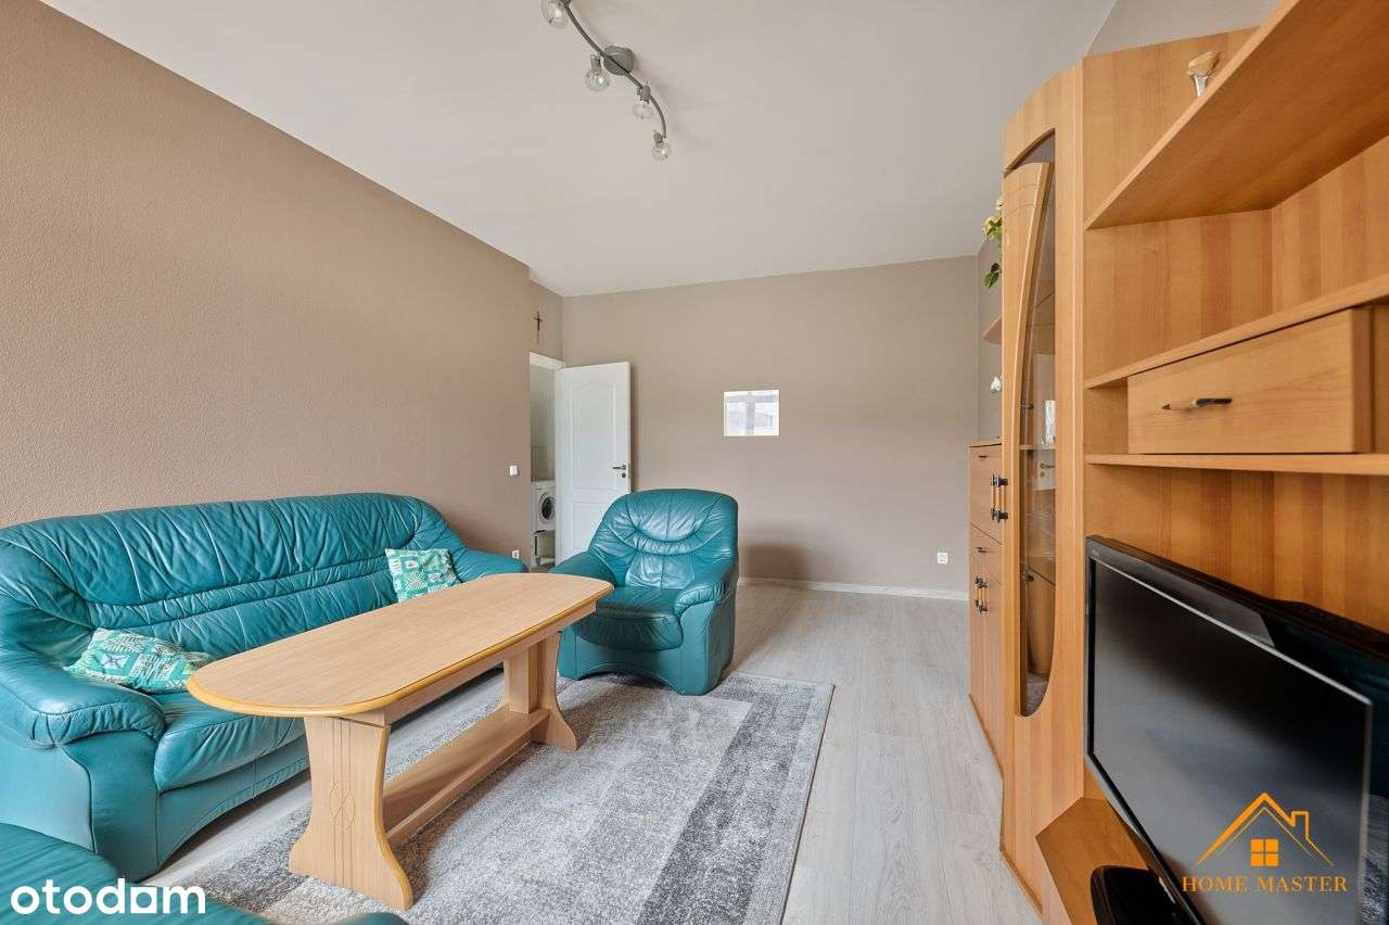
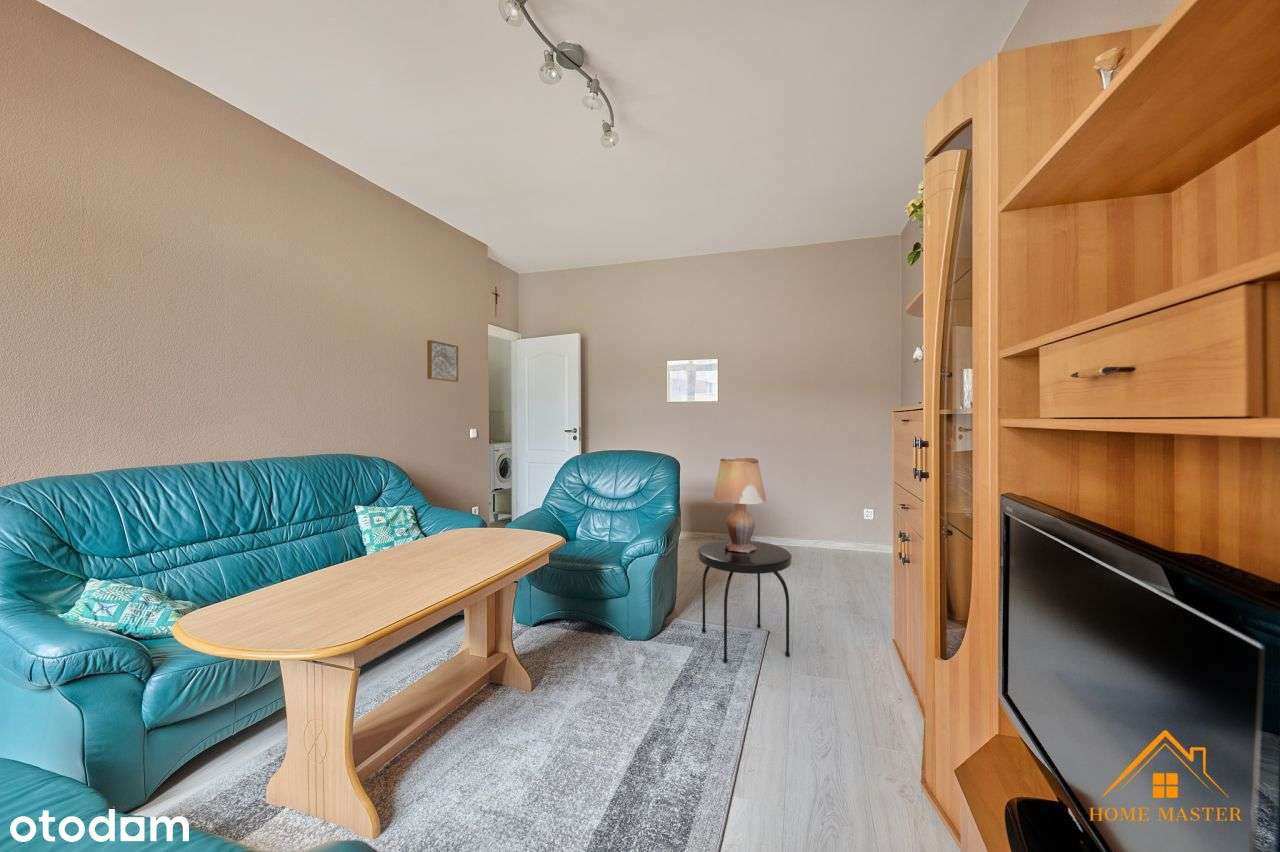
+ lamp (739, 502)
+ side table (758, 597)
+ wall art (443, 361)
